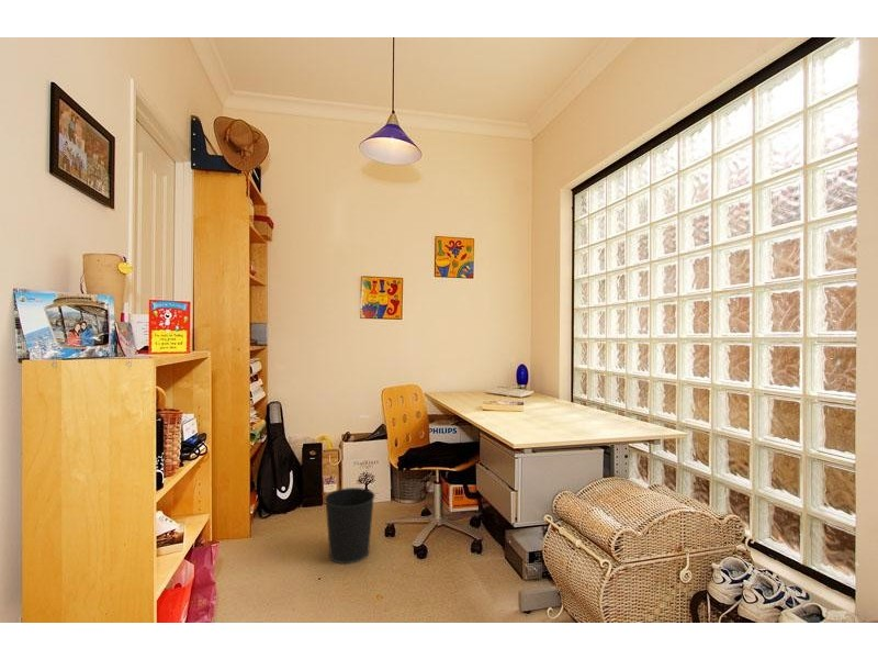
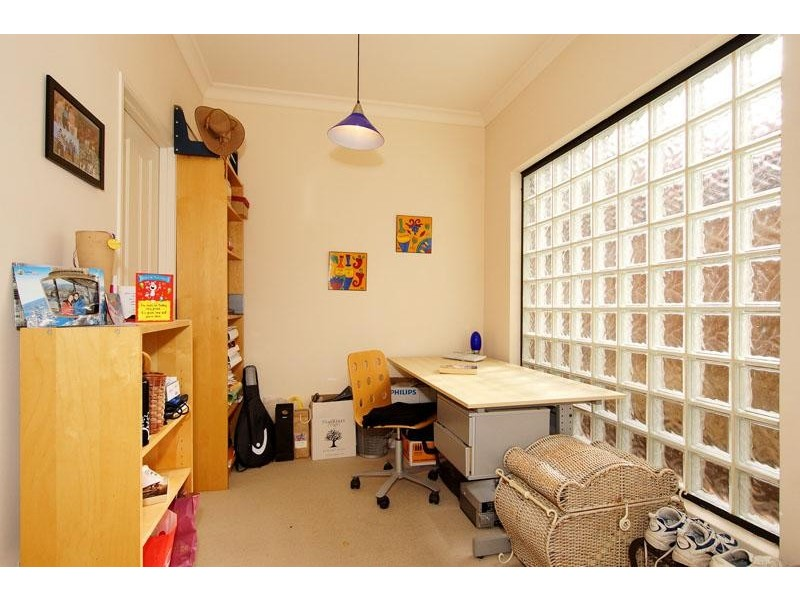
- wastebasket (349, 525)
